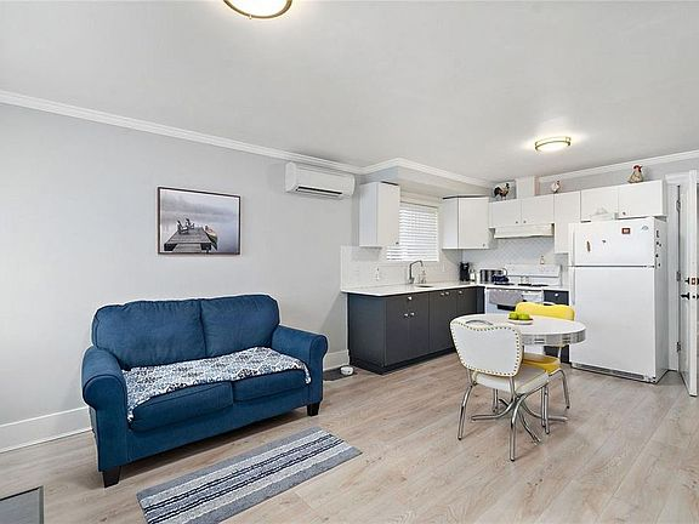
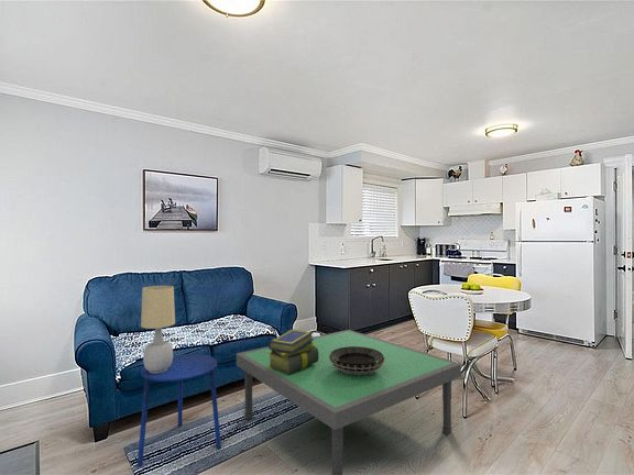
+ coffee table (343, 391)
+ table lamp (157, 328)
+ decorative bowl (357, 362)
+ side table (178, 406)
+ stack of books (293, 350)
